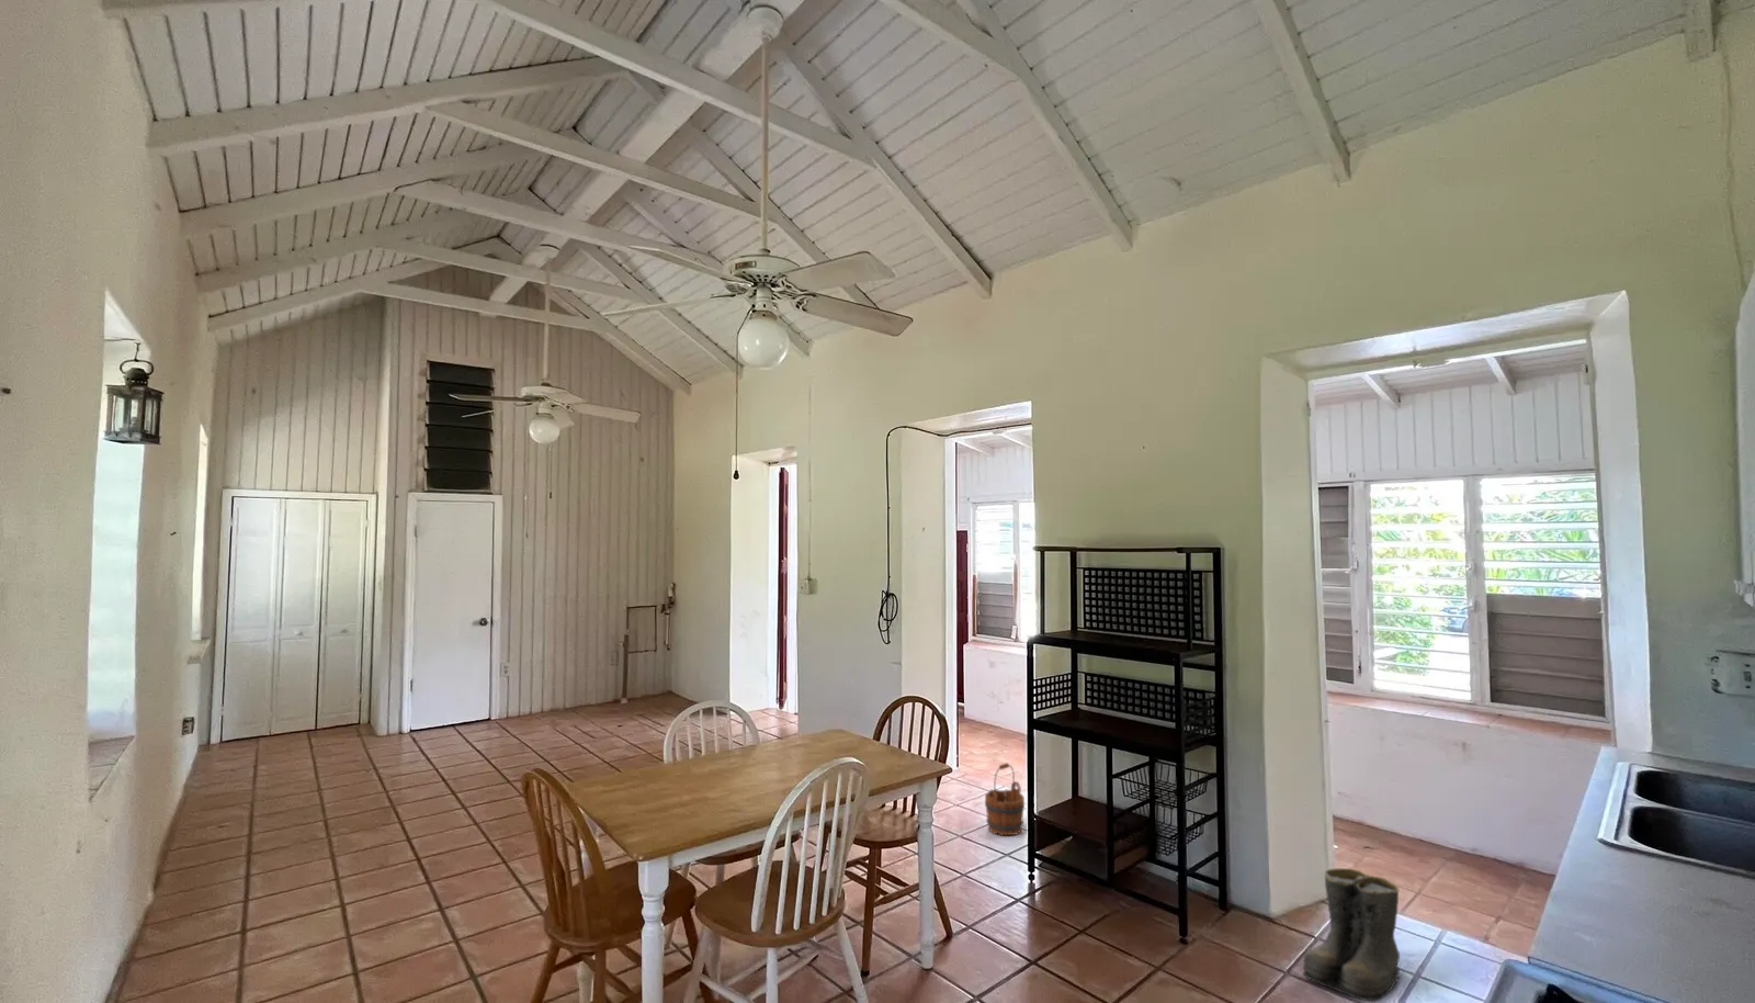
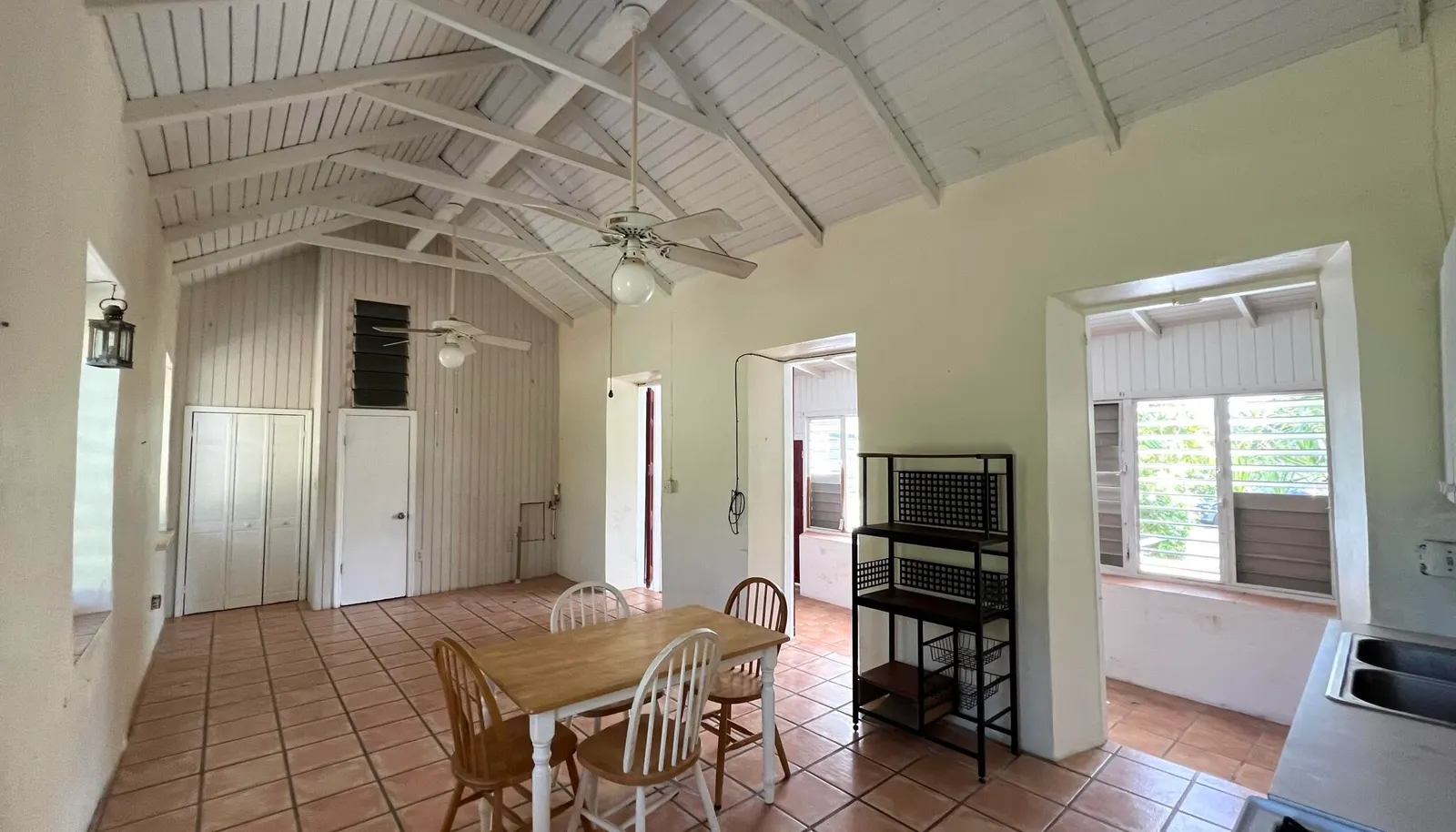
- wooden bucket (1004, 796)
- boots (1351, 928)
